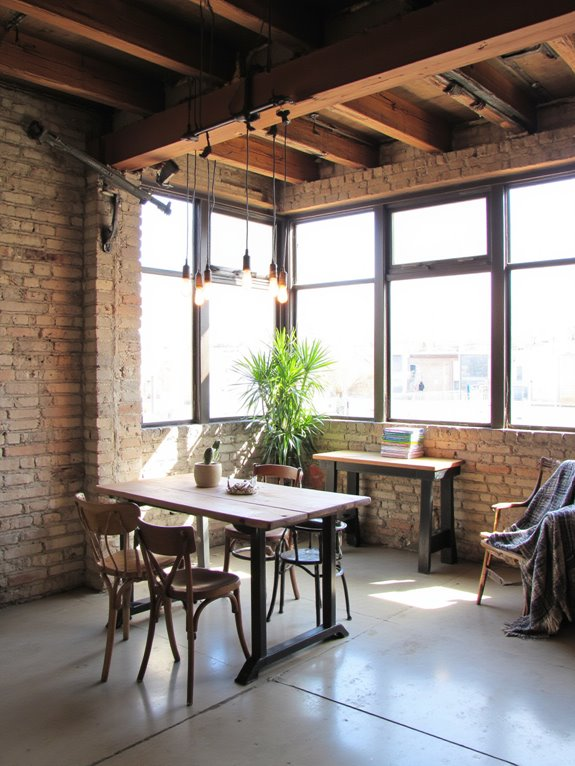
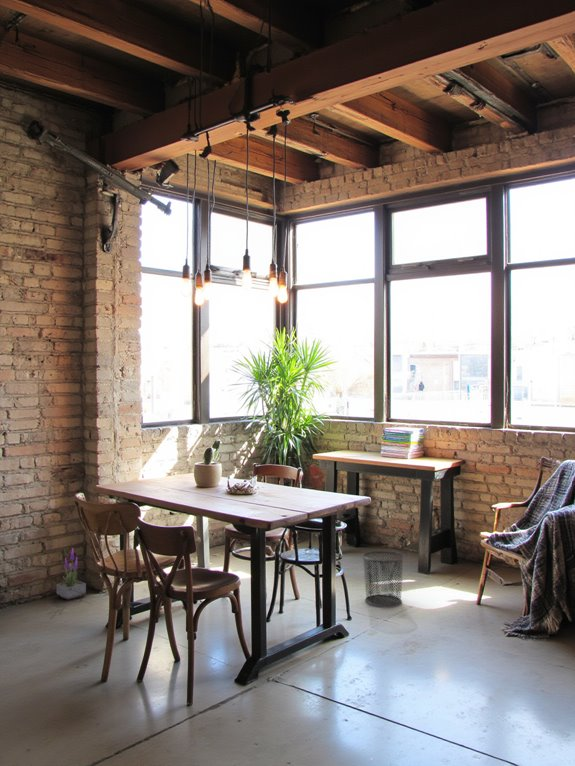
+ potted plant (71, 572)
+ waste bin (383, 578)
